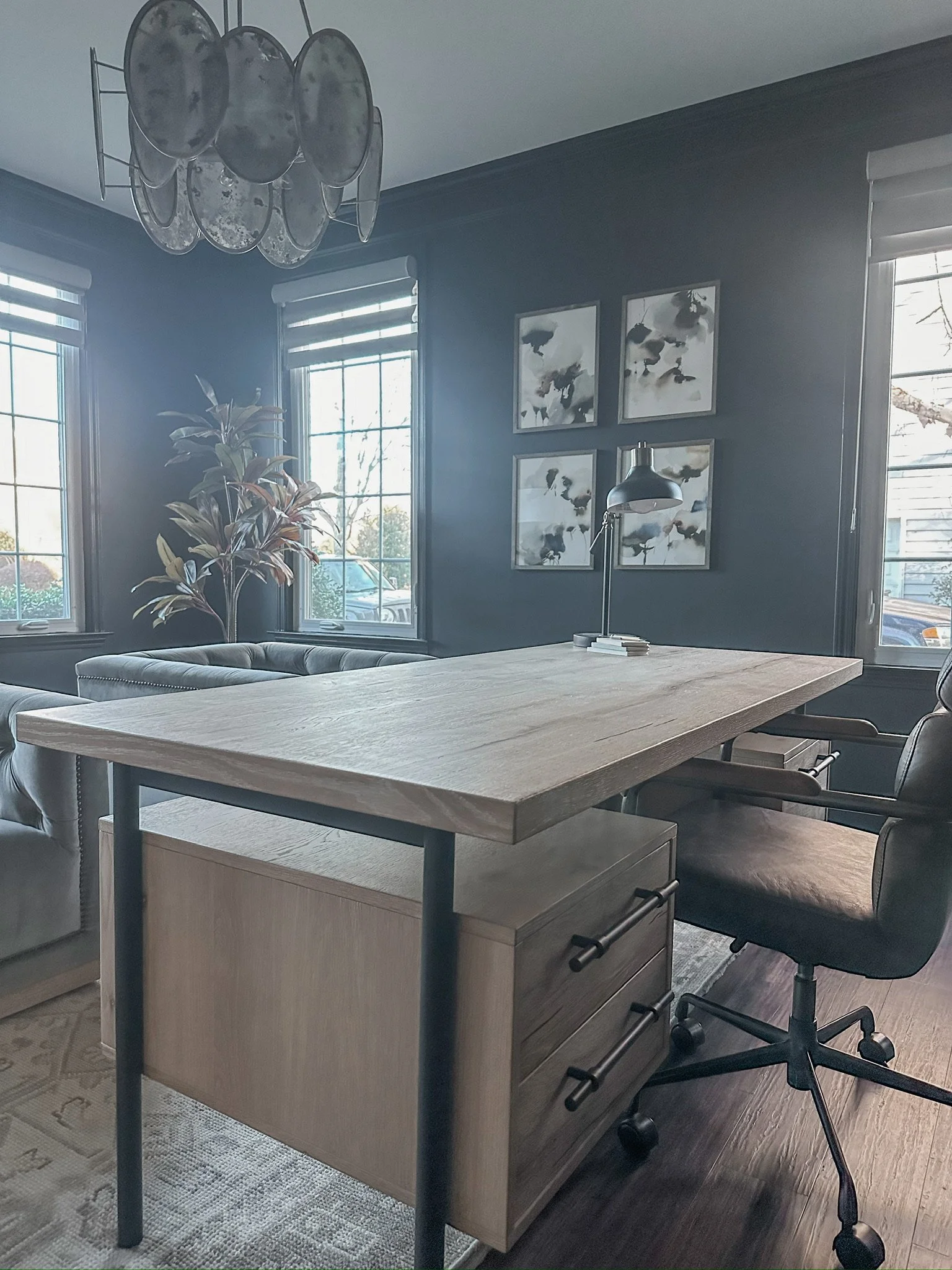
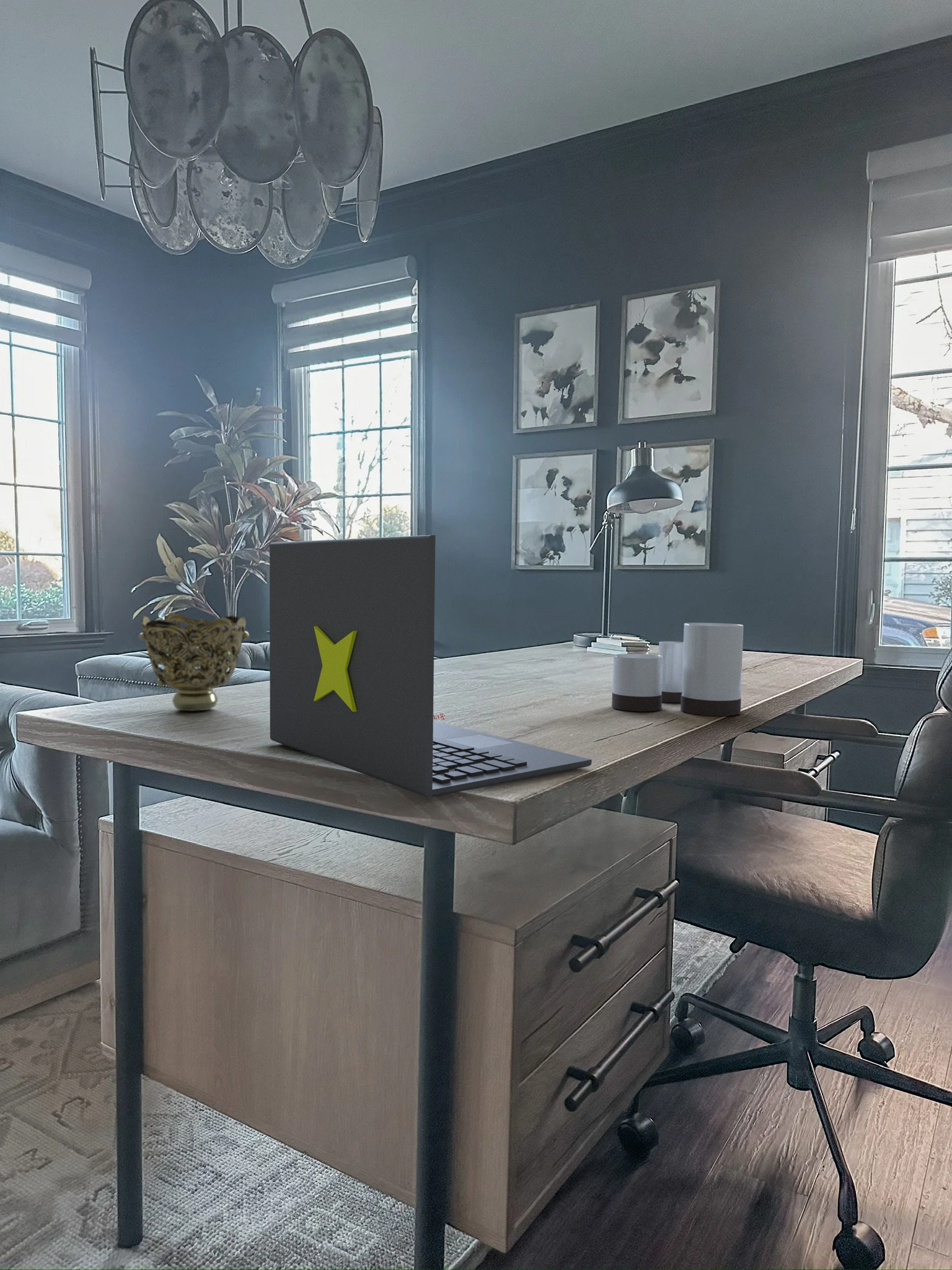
+ laptop (425, 647)
+ candle (676, 664)
+ decorative bowl (195, 662)
